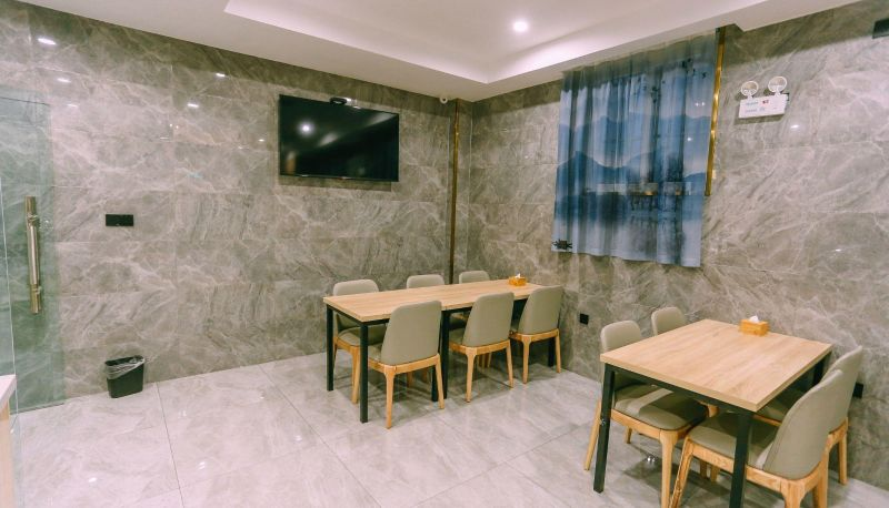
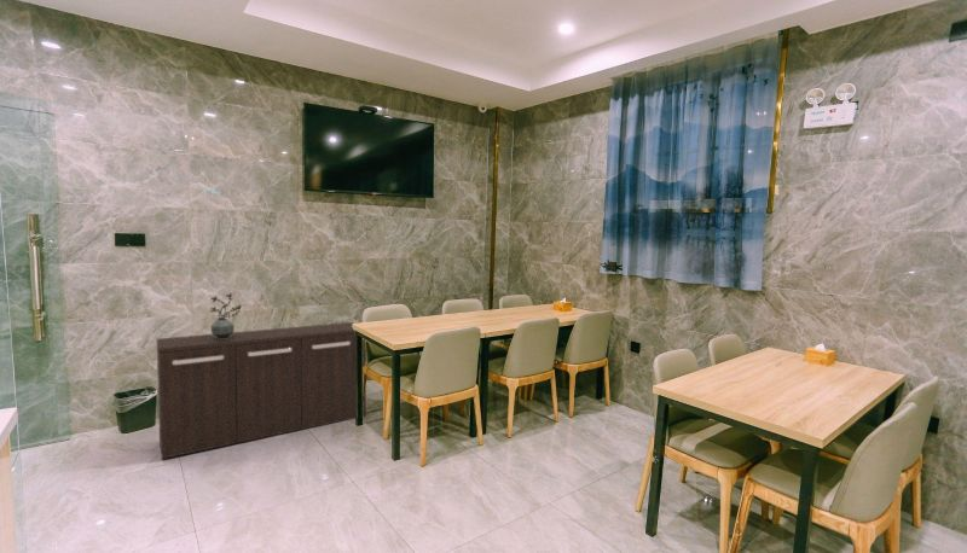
+ potted plant (225, 314)
+ storage cabinet (270, 380)
